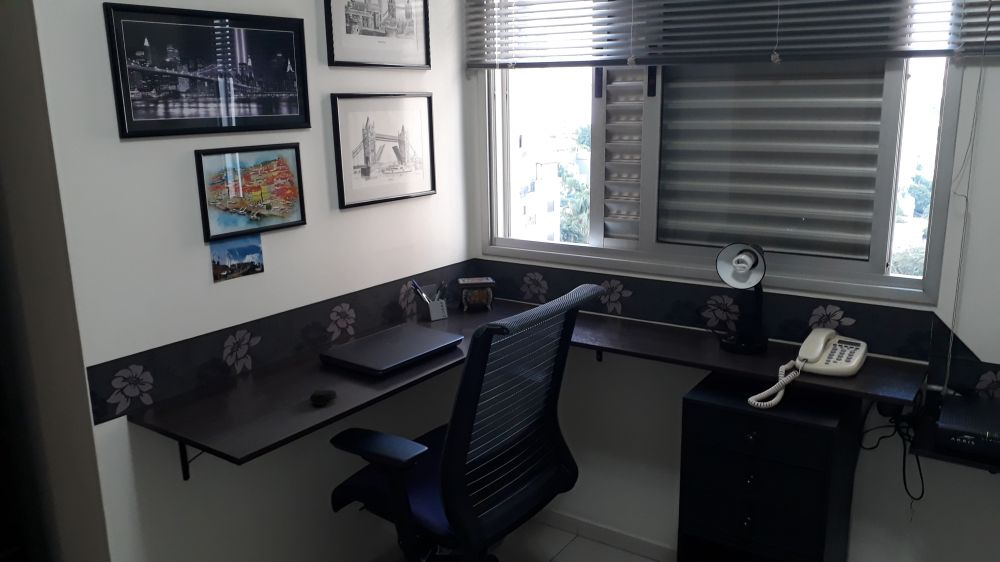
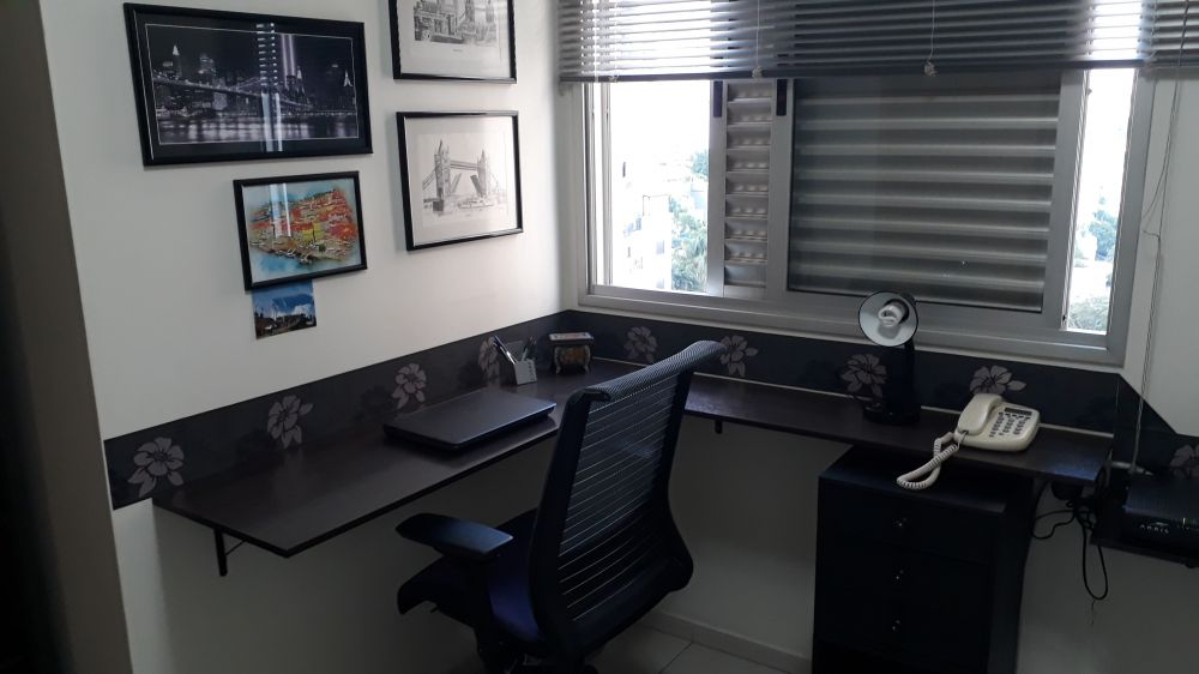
- computer mouse (323, 395)
